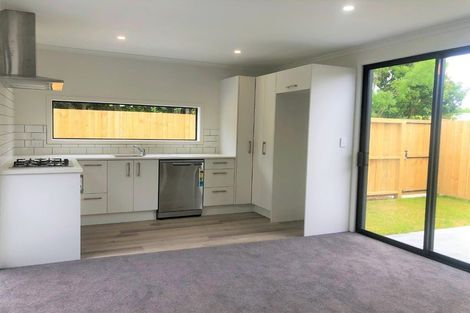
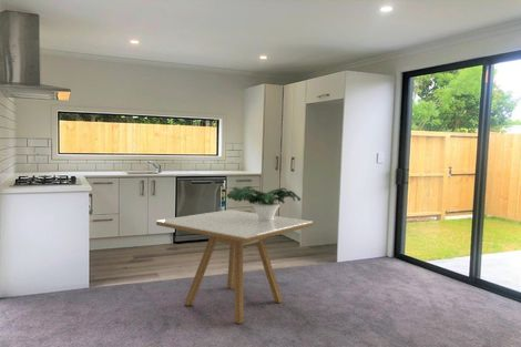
+ dining table (235, 262)
+ potted plant (259, 203)
